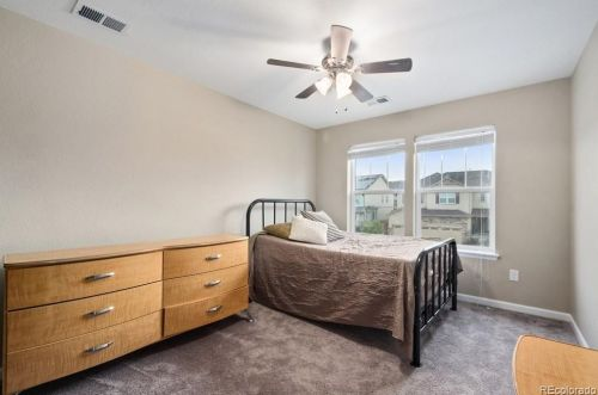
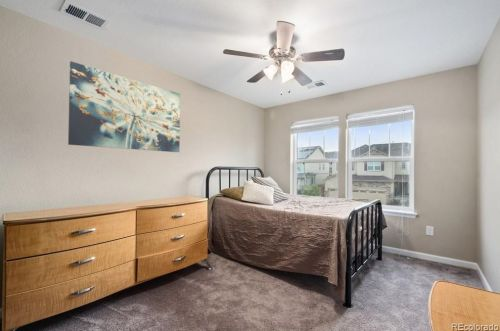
+ wall art (133, 114)
